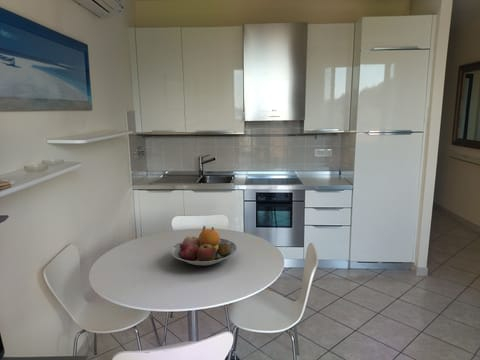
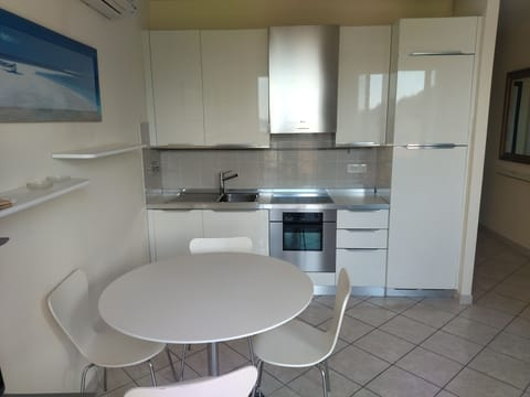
- fruit bowl (204, 245)
